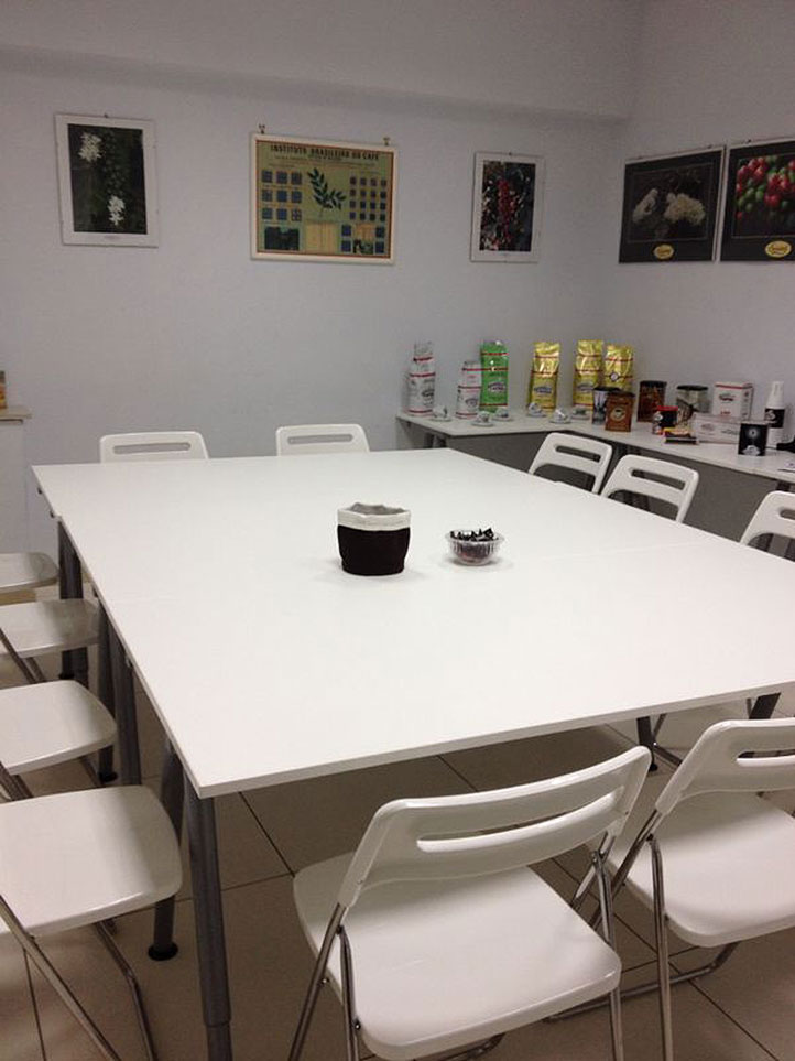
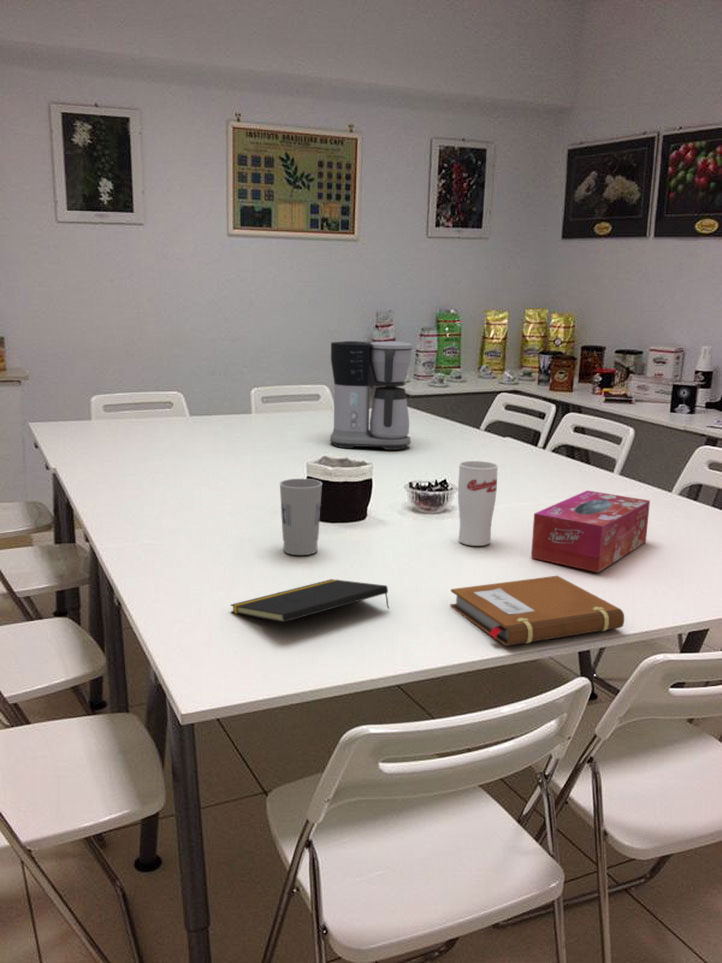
+ cup (300, 517)
+ notepad (309, 598)
+ notebook (532, 609)
+ tissue box (592, 528)
+ coffee maker (369, 394)
+ cup (476, 503)
